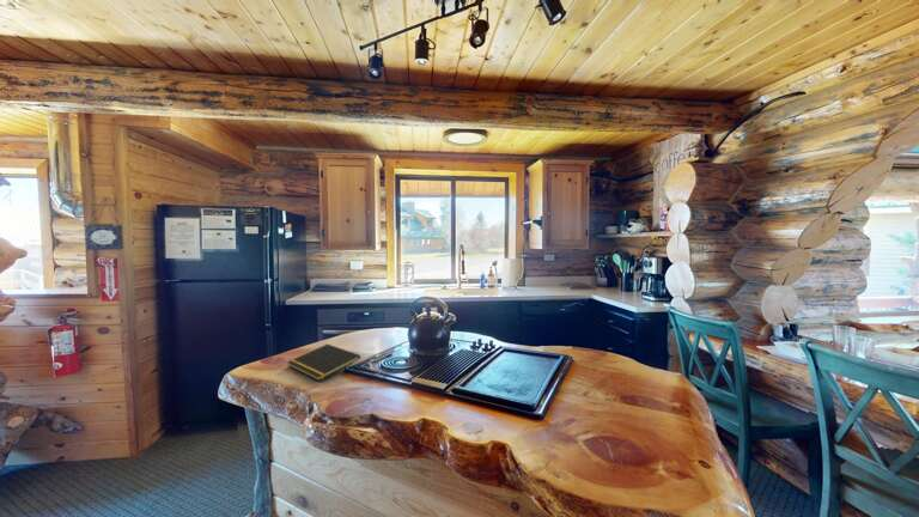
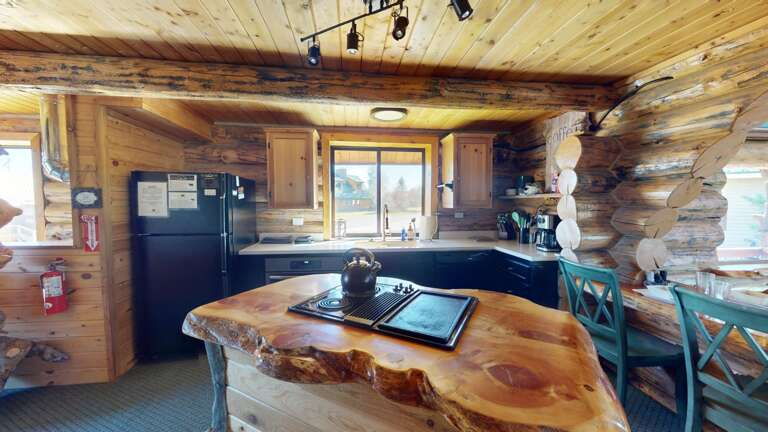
- notepad (323, 360)
